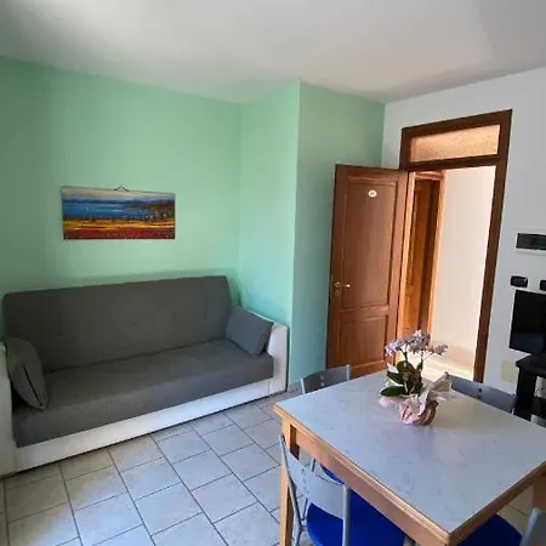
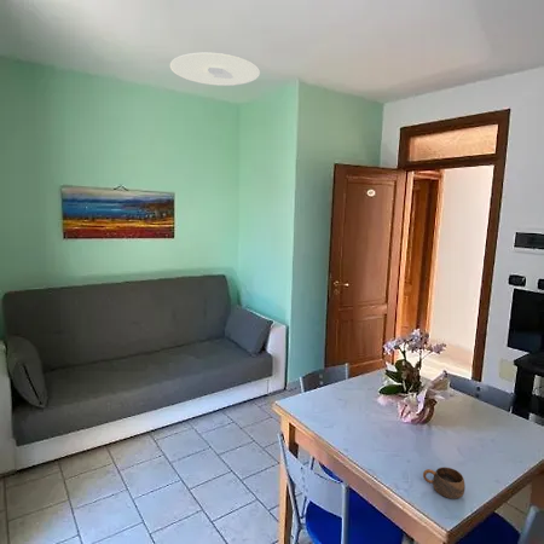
+ ceiling light (215, 66)
+ cup (444, 480)
